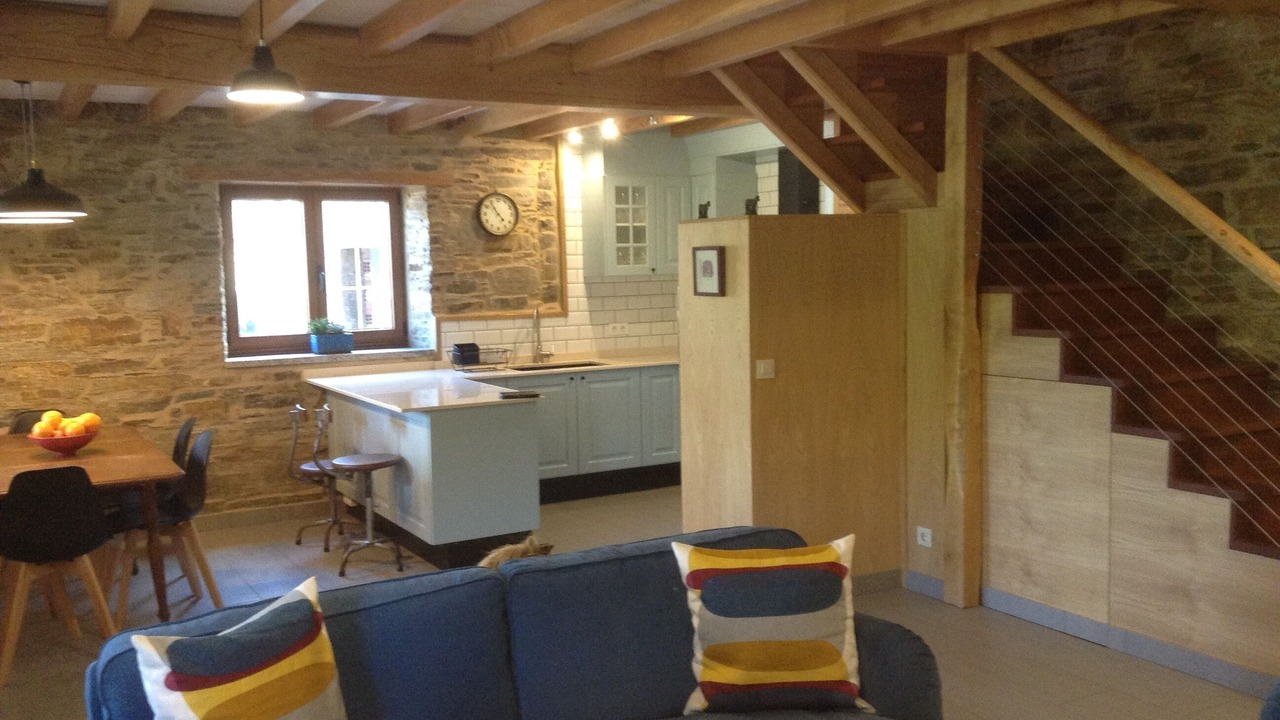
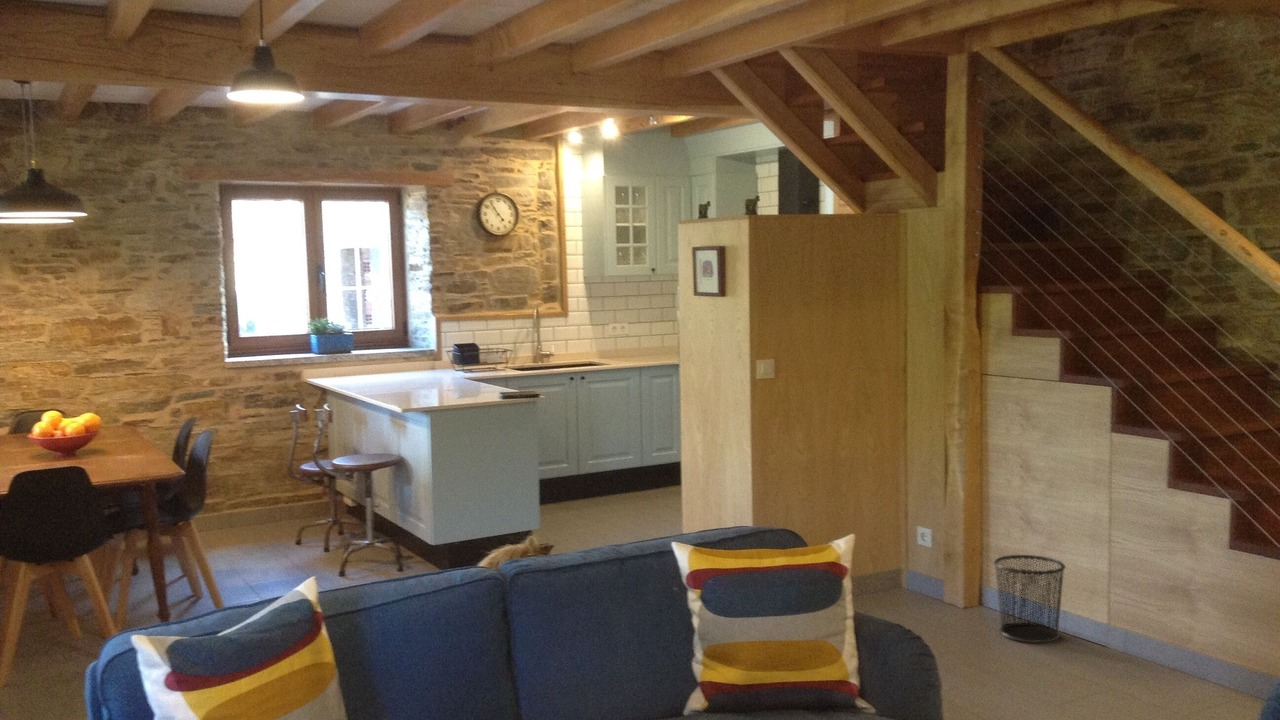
+ waste bin (1029, 598)
